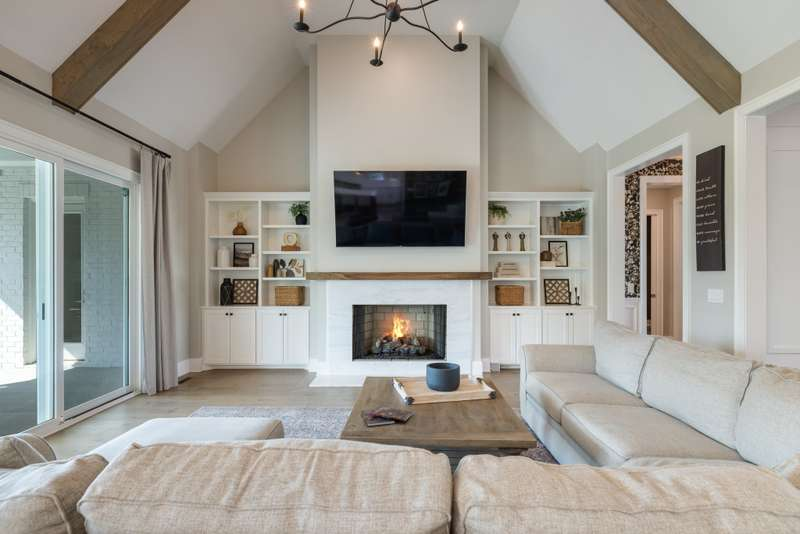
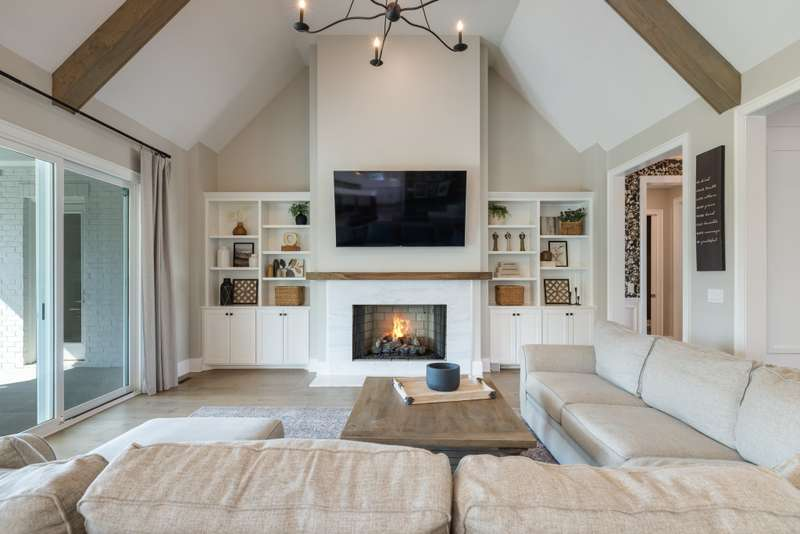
- booklet (382, 415)
